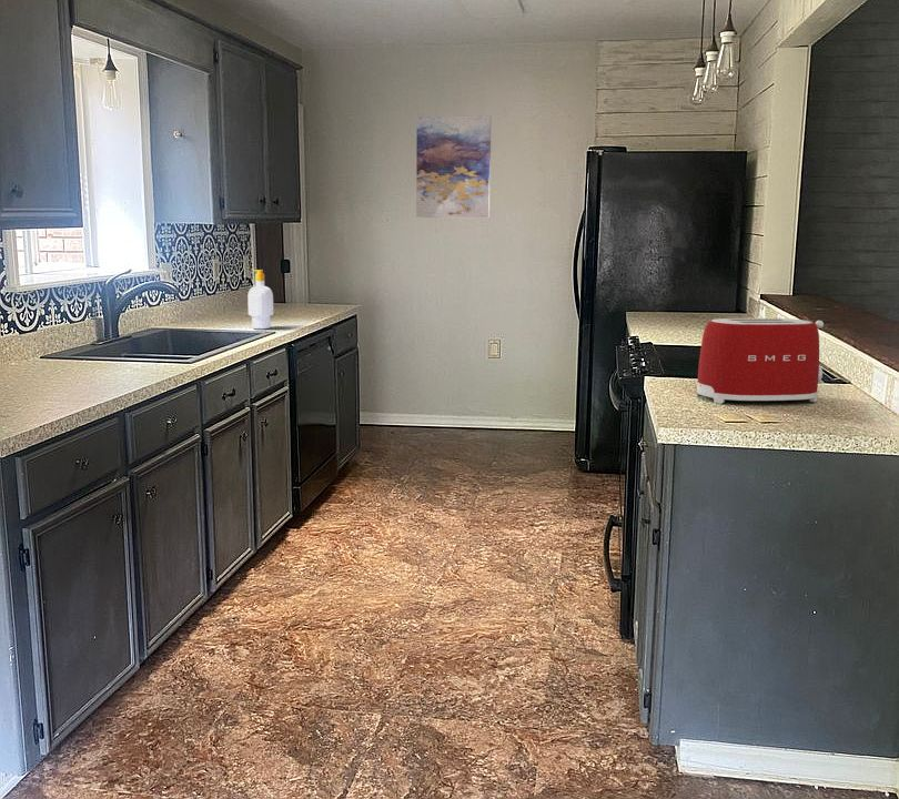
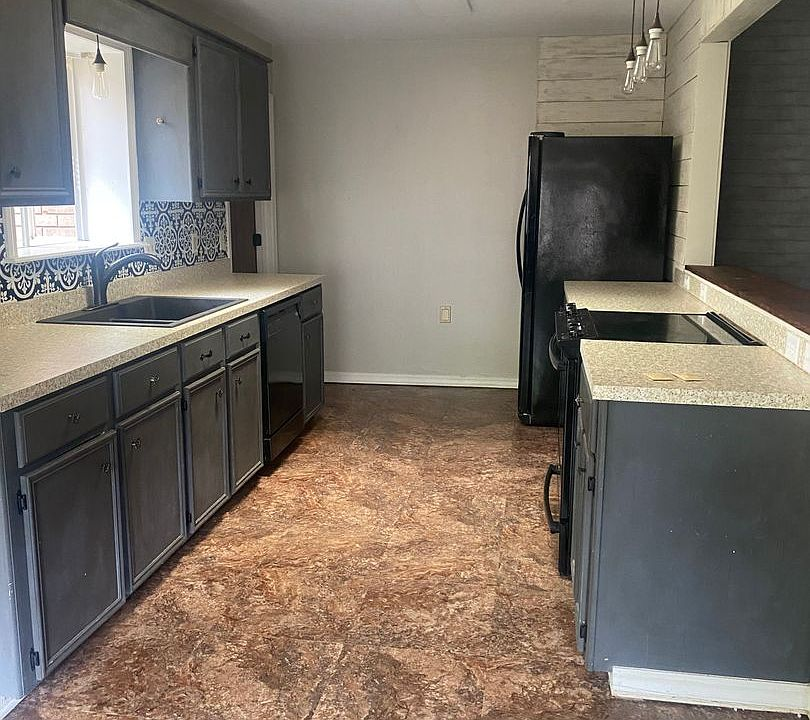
- soap bottle (260, 299)
- wall art (453, 166)
- toaster (761, 360)
